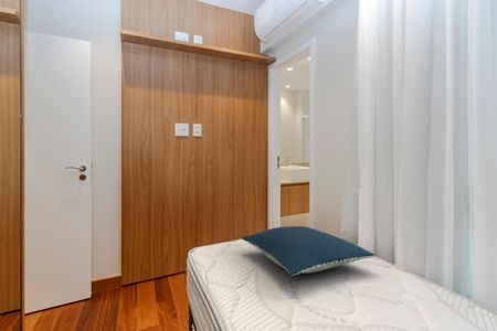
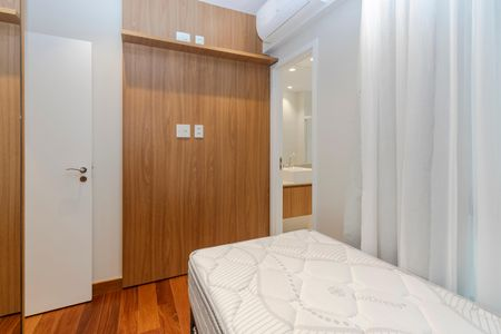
- pillow (302, 245)
